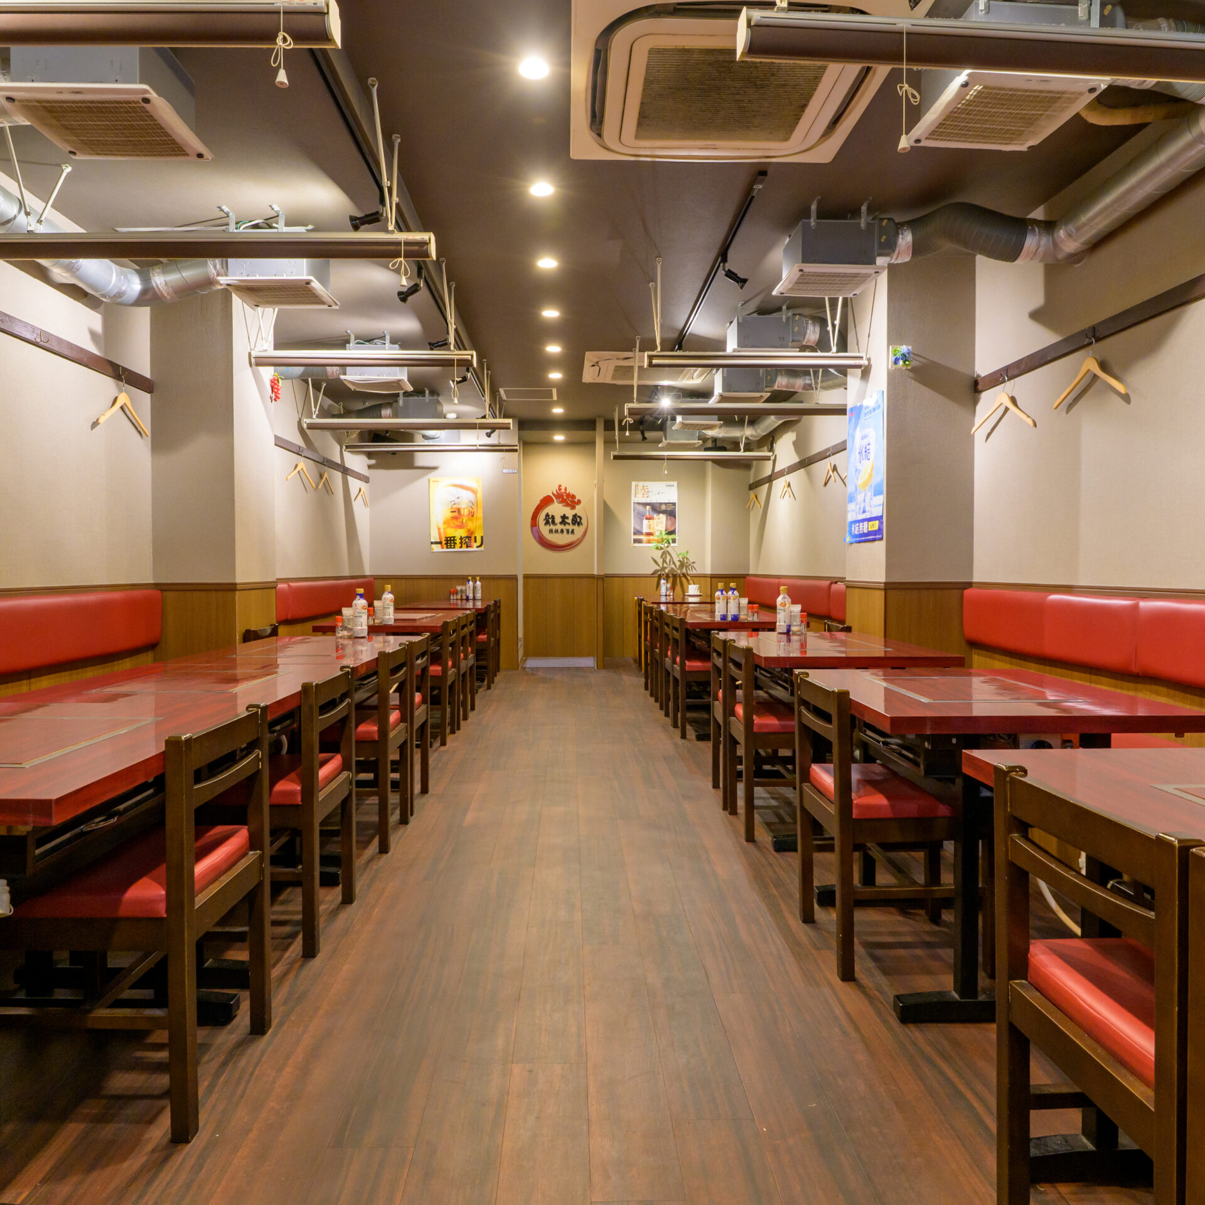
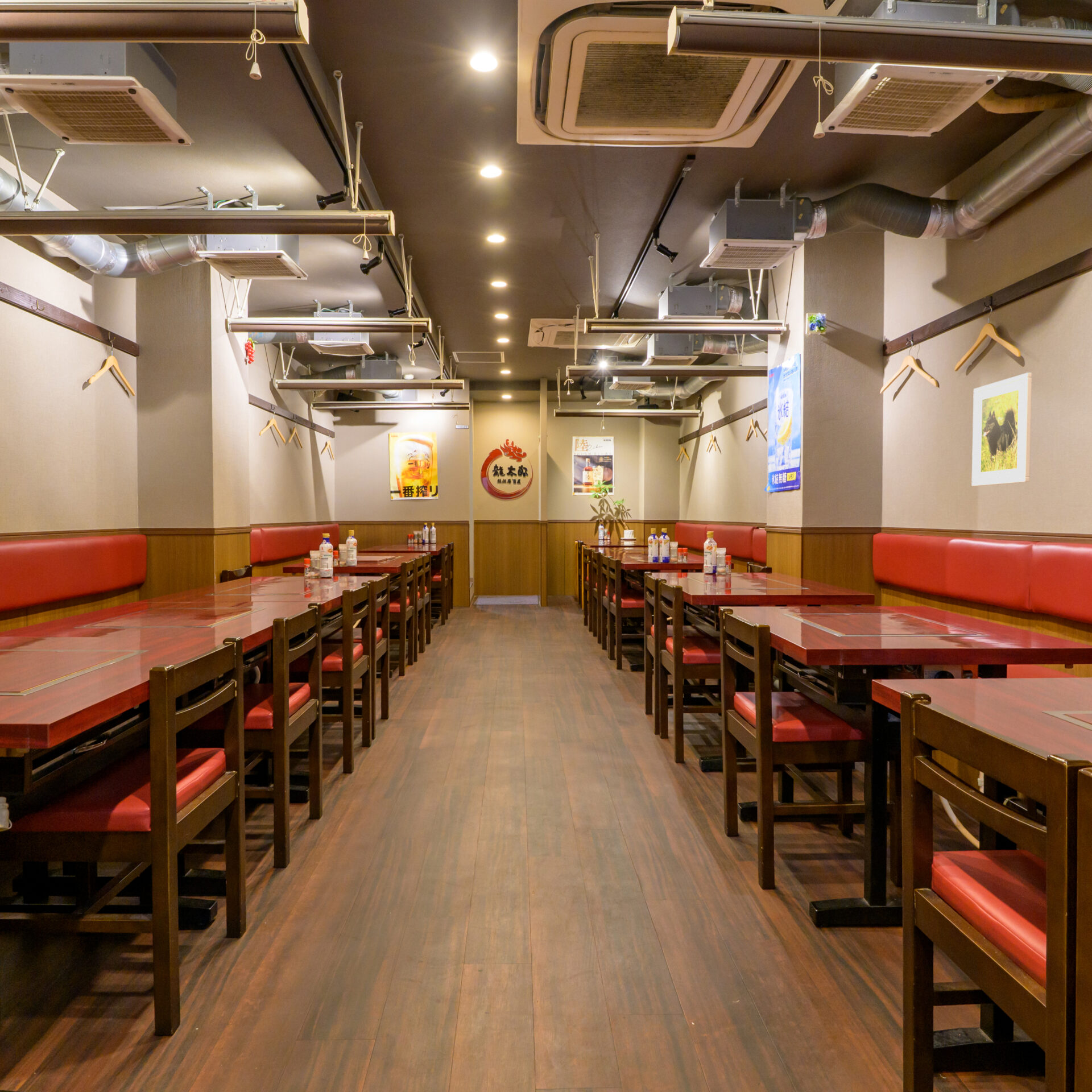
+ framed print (1000, 432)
